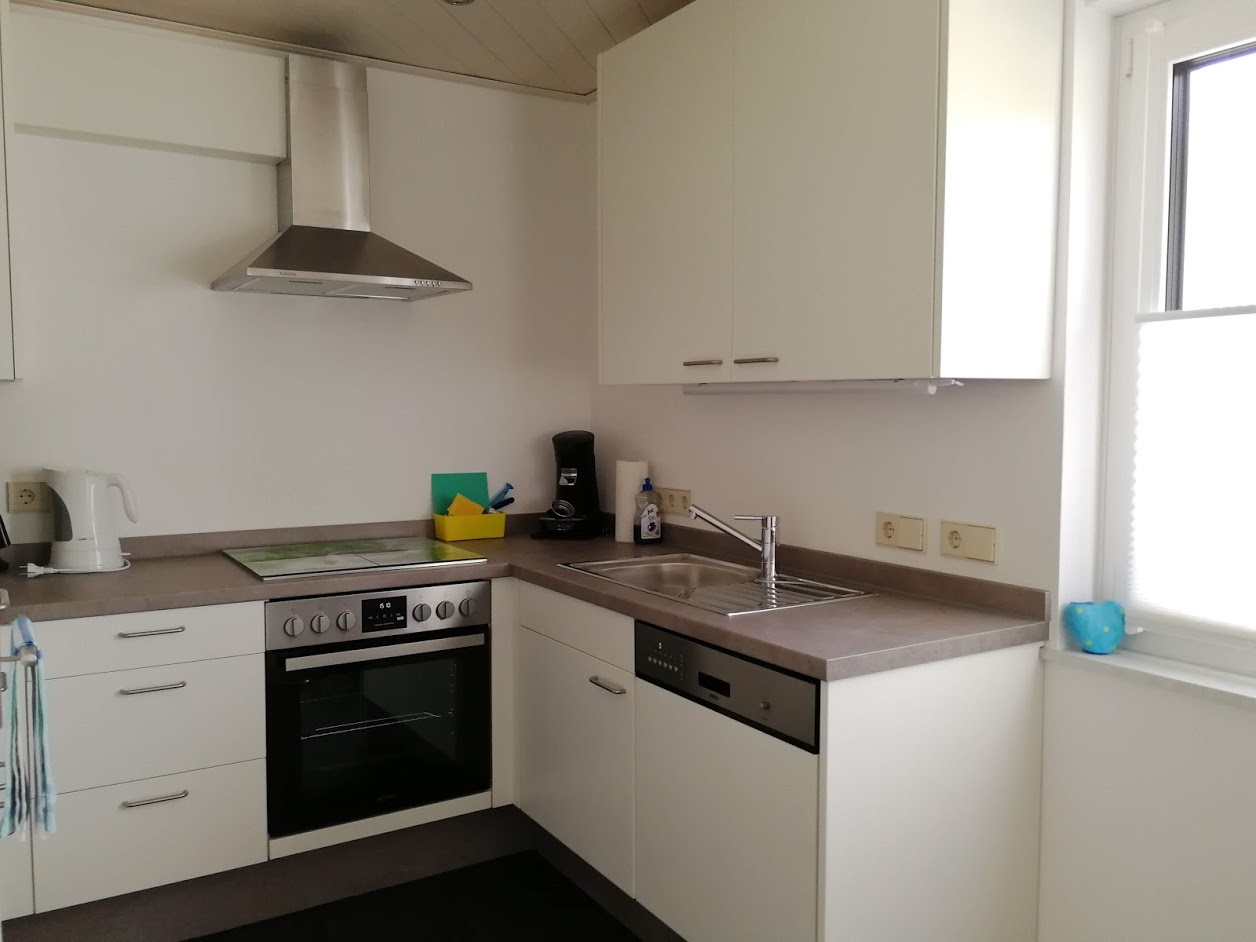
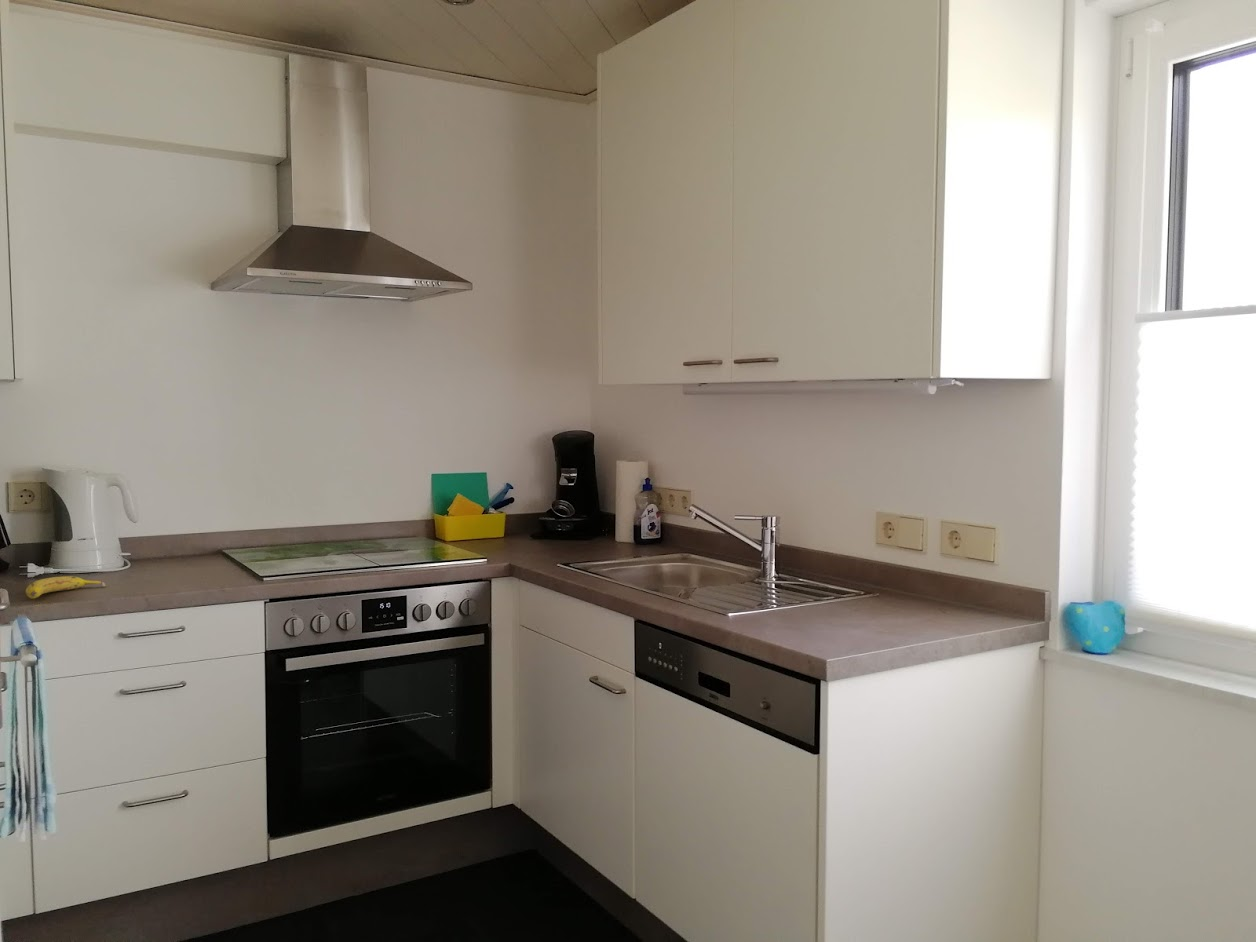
+ fruit (60, 585)
